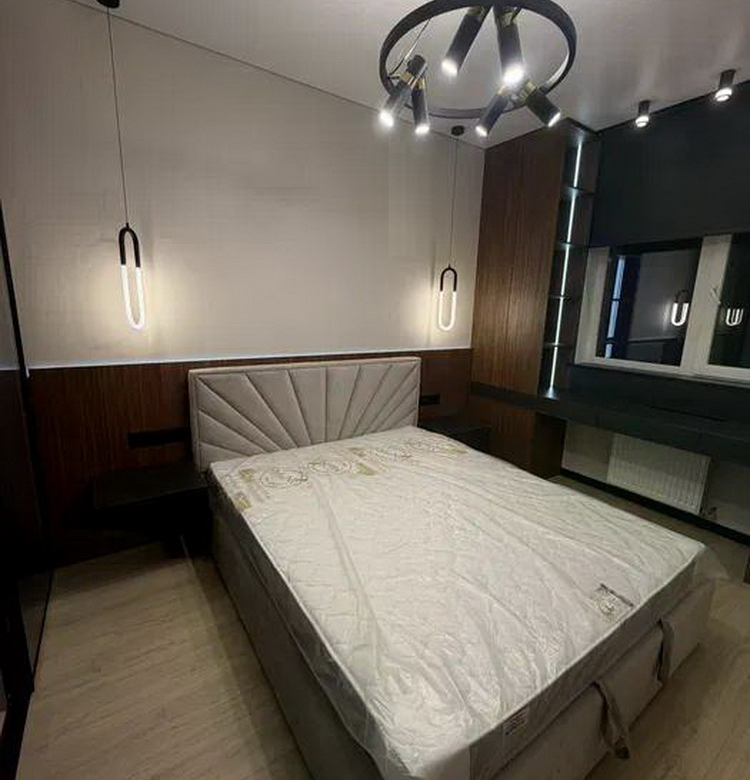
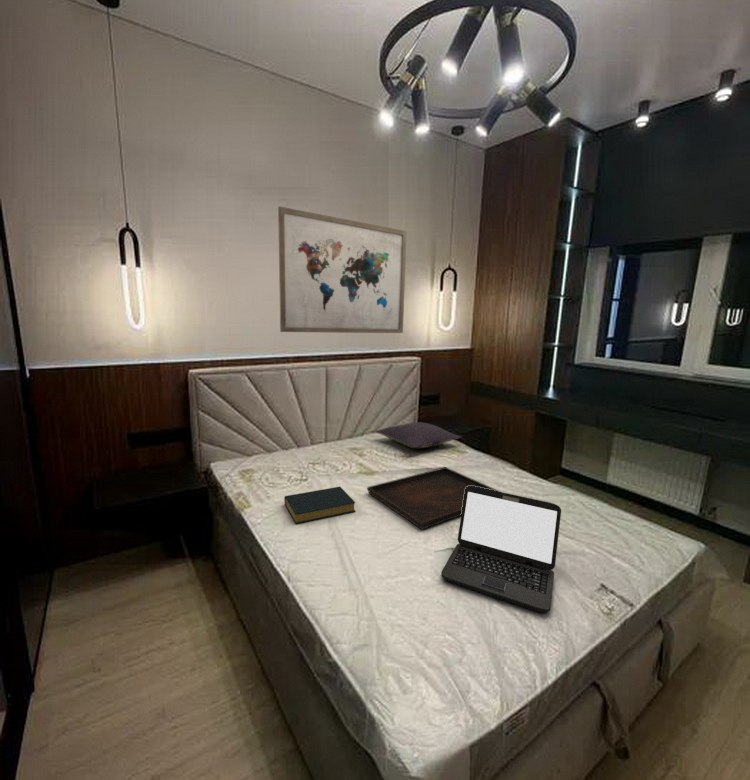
+ pillow (417, 434)
+ laptop (502, 541)
+ serving tray (435, 493)
+ hardback book (319, 503)
+ wall art (348, 277)
